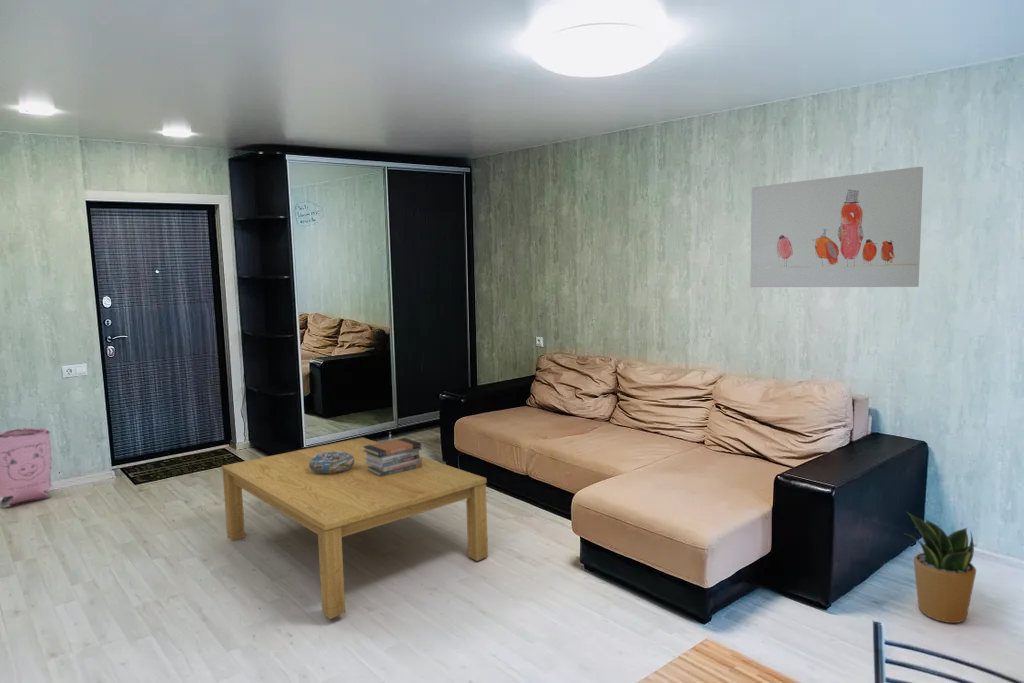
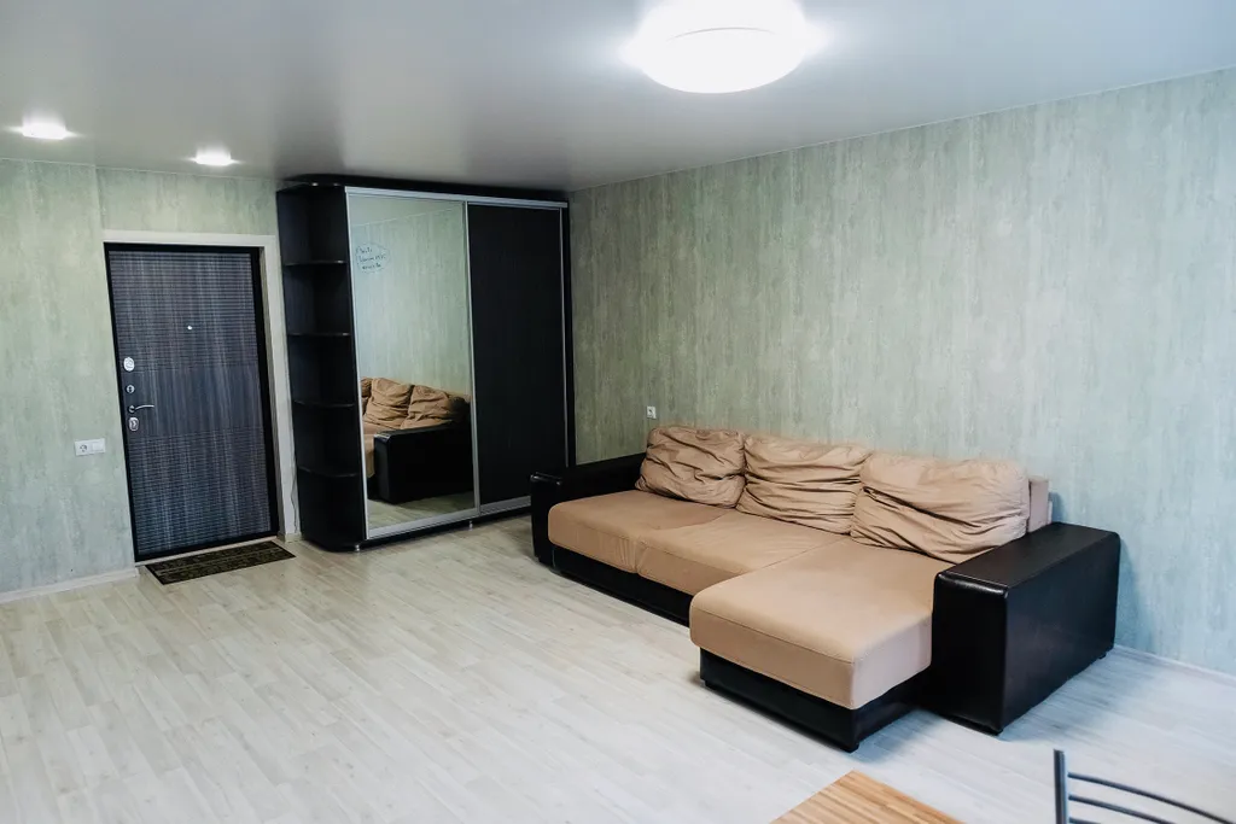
- book stack (393, 456)
- wall art (828, 233)
- potted plant (940, 570)
- decorative bowl (331, 462)
- coffee table (349, 509)
- bag (23, 466)
